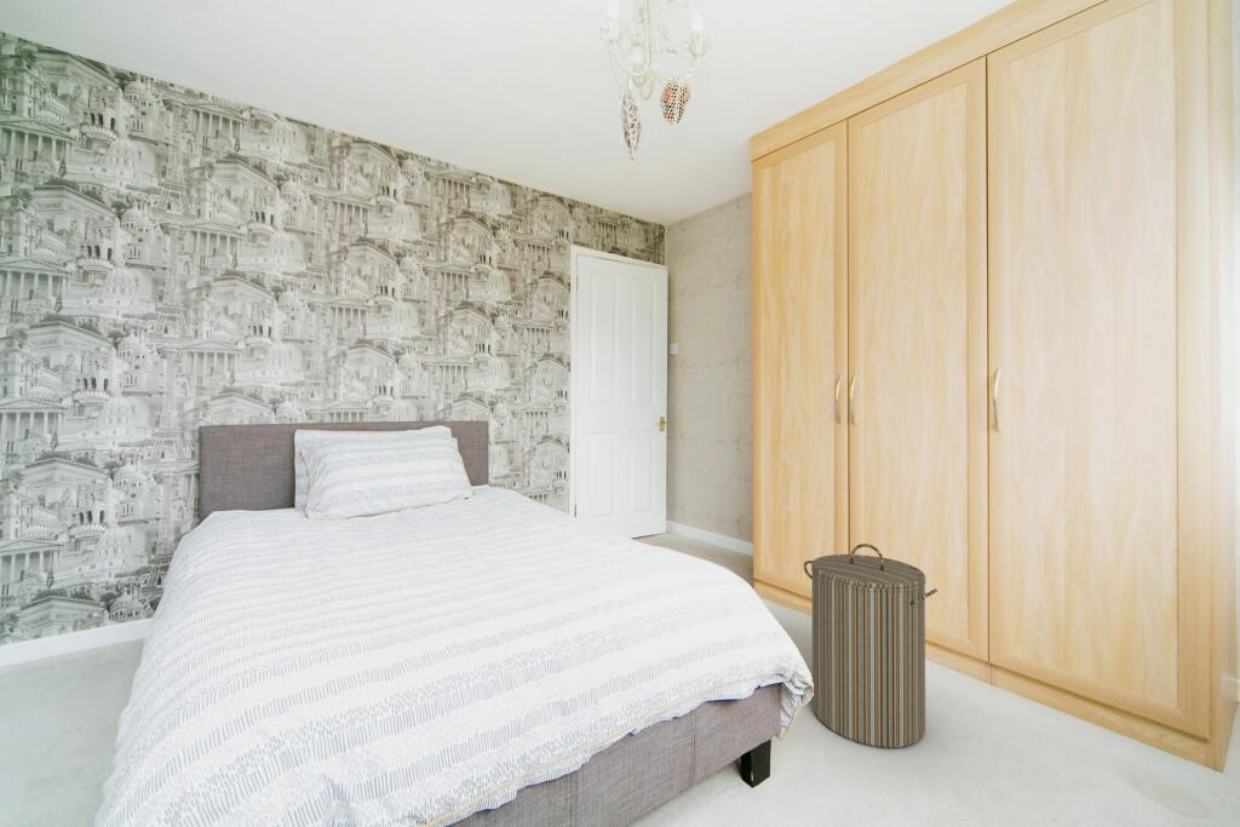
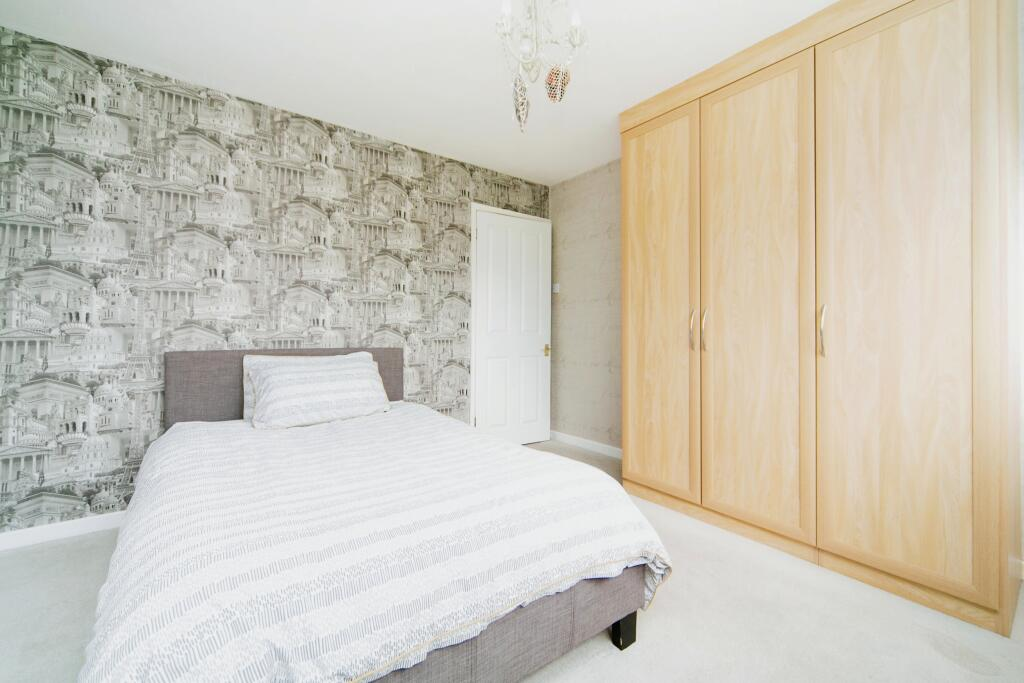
- laundry hamper (866, 630)
